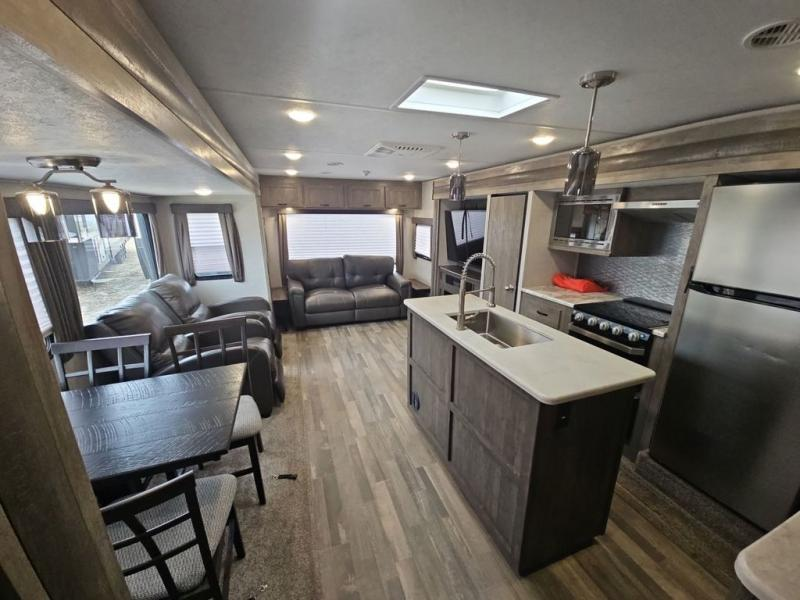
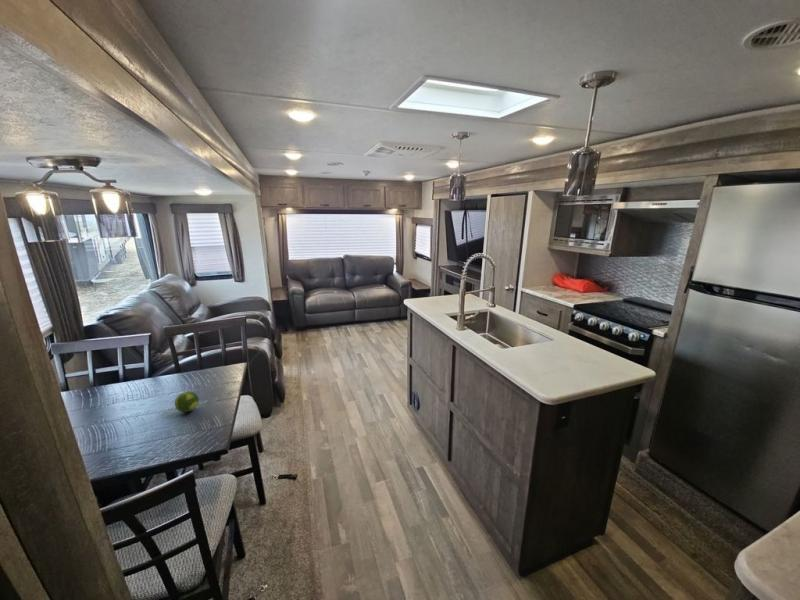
+ fruit (186, 401)
